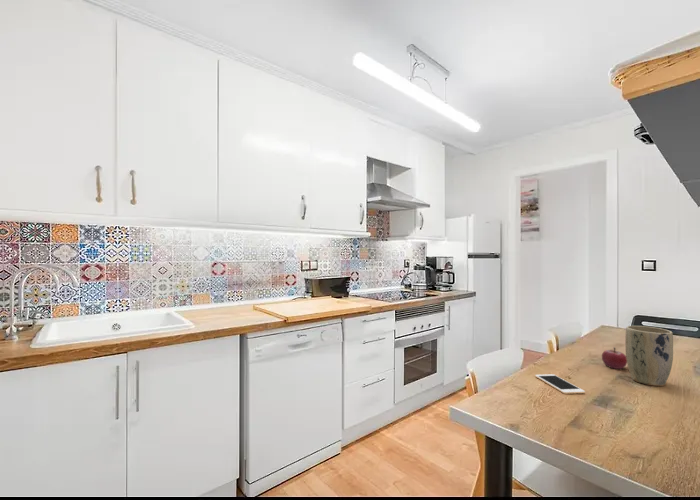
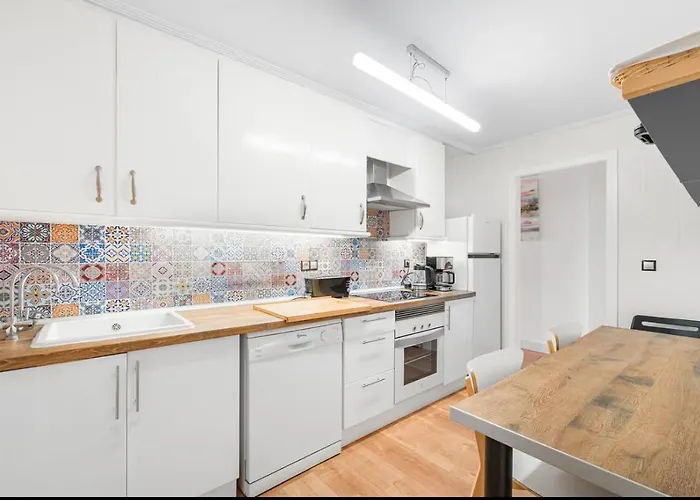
- cell phone (558, 383)
- fruit (614, 357)
- plant pot (648, 355)
